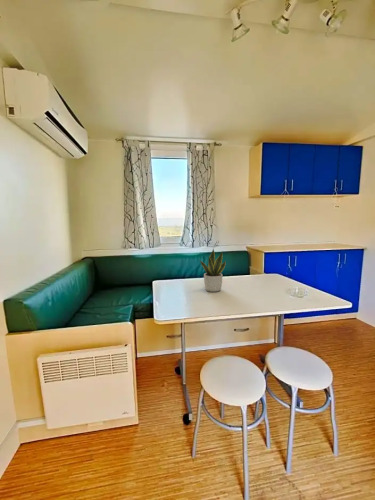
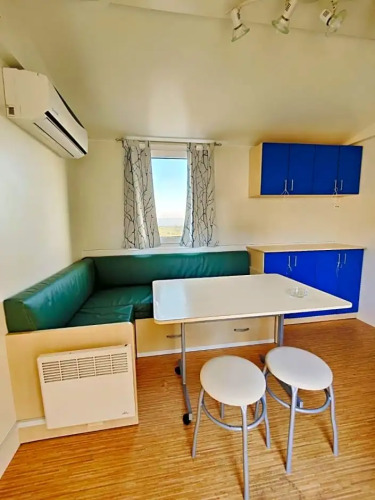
- potted plant (212, 268)
